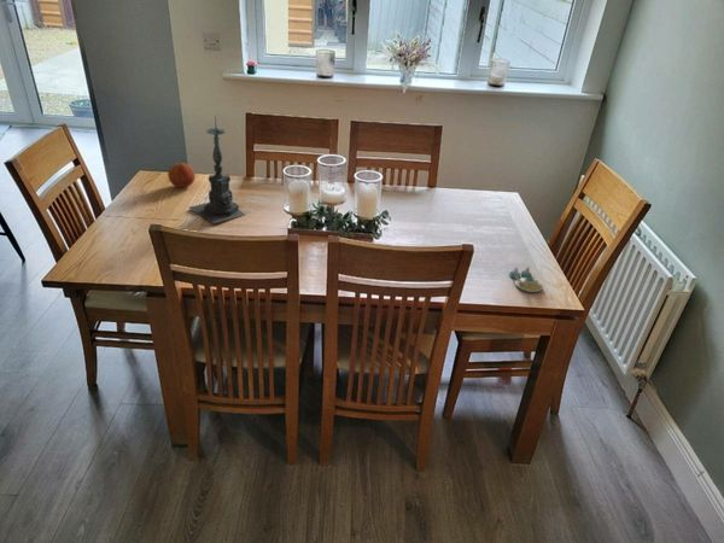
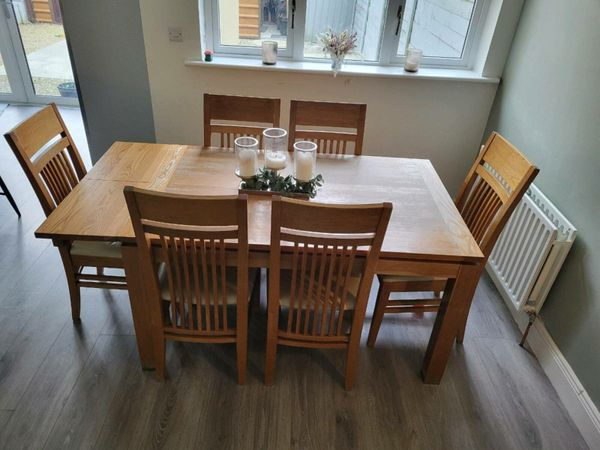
- fruit (181, 174)
- candle holder (216, 165)
- salt and pepper shaker set (526, 278)
